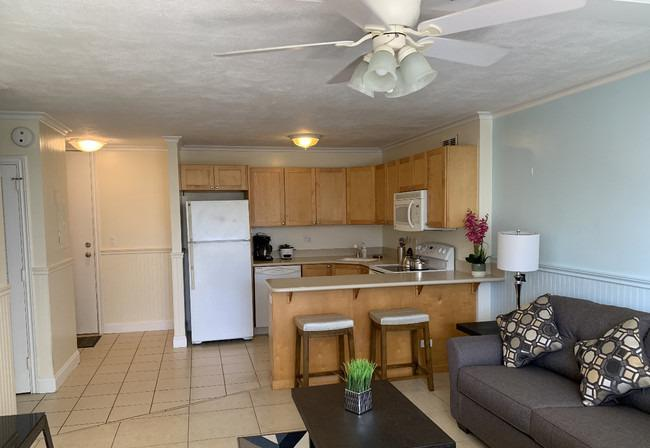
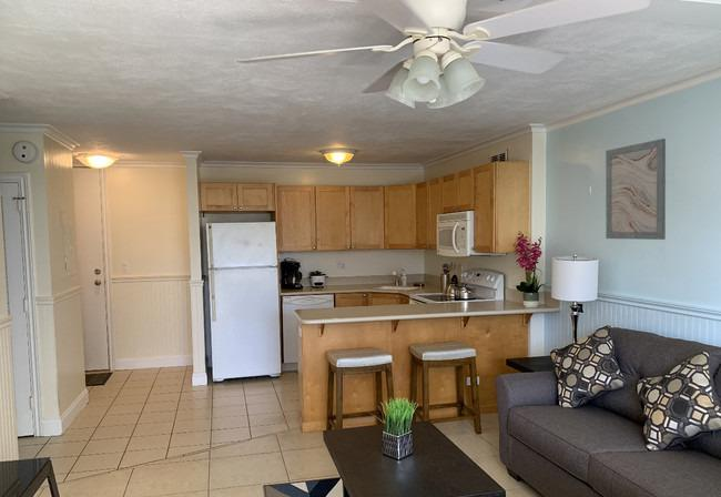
+ wall art (633, 192)
